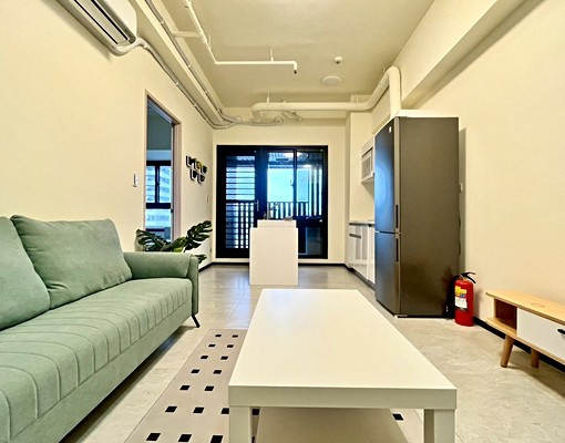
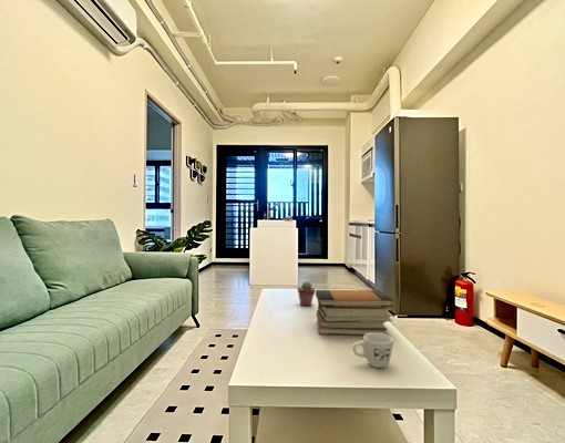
+ potted succulent (306, 292)
+ mug (372, 351)
+ book stack (351, 311)
